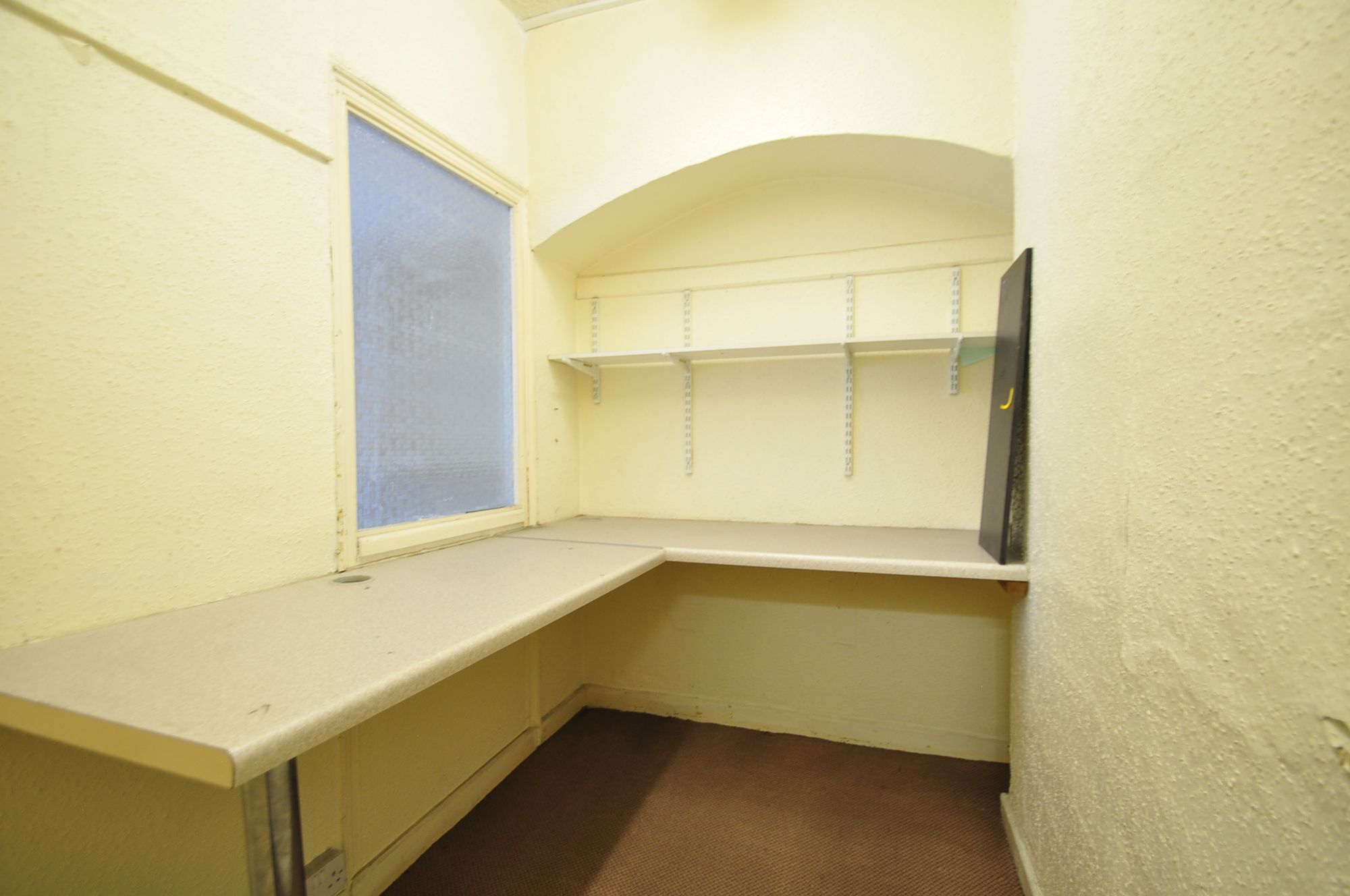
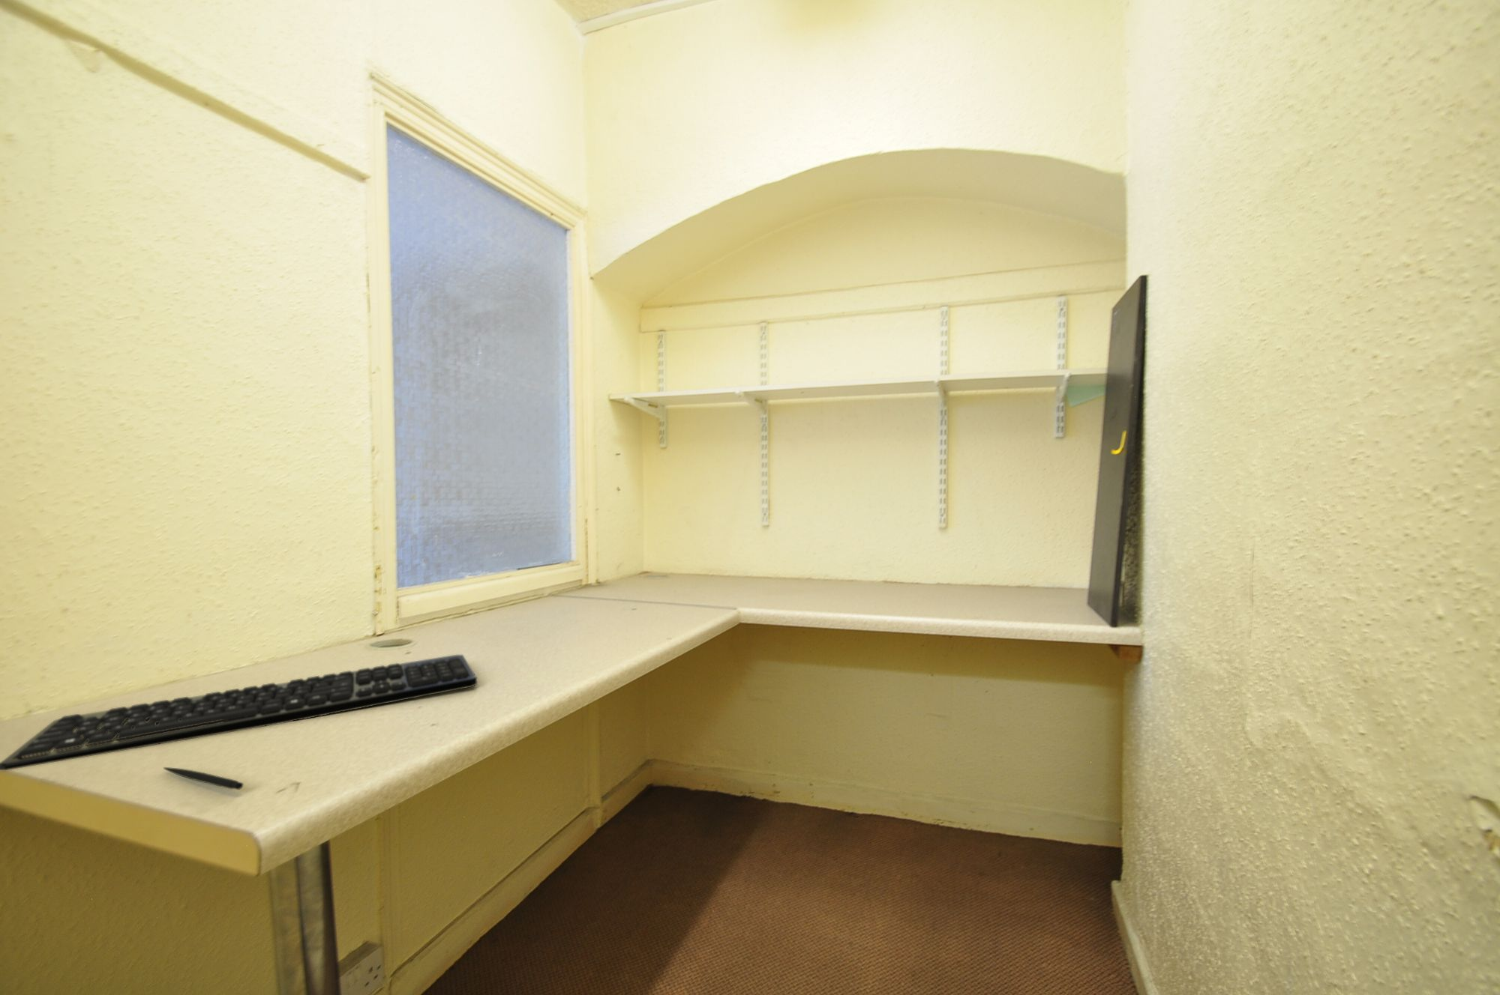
+ keyboard (286, 698)
+ pen (201, 775)
